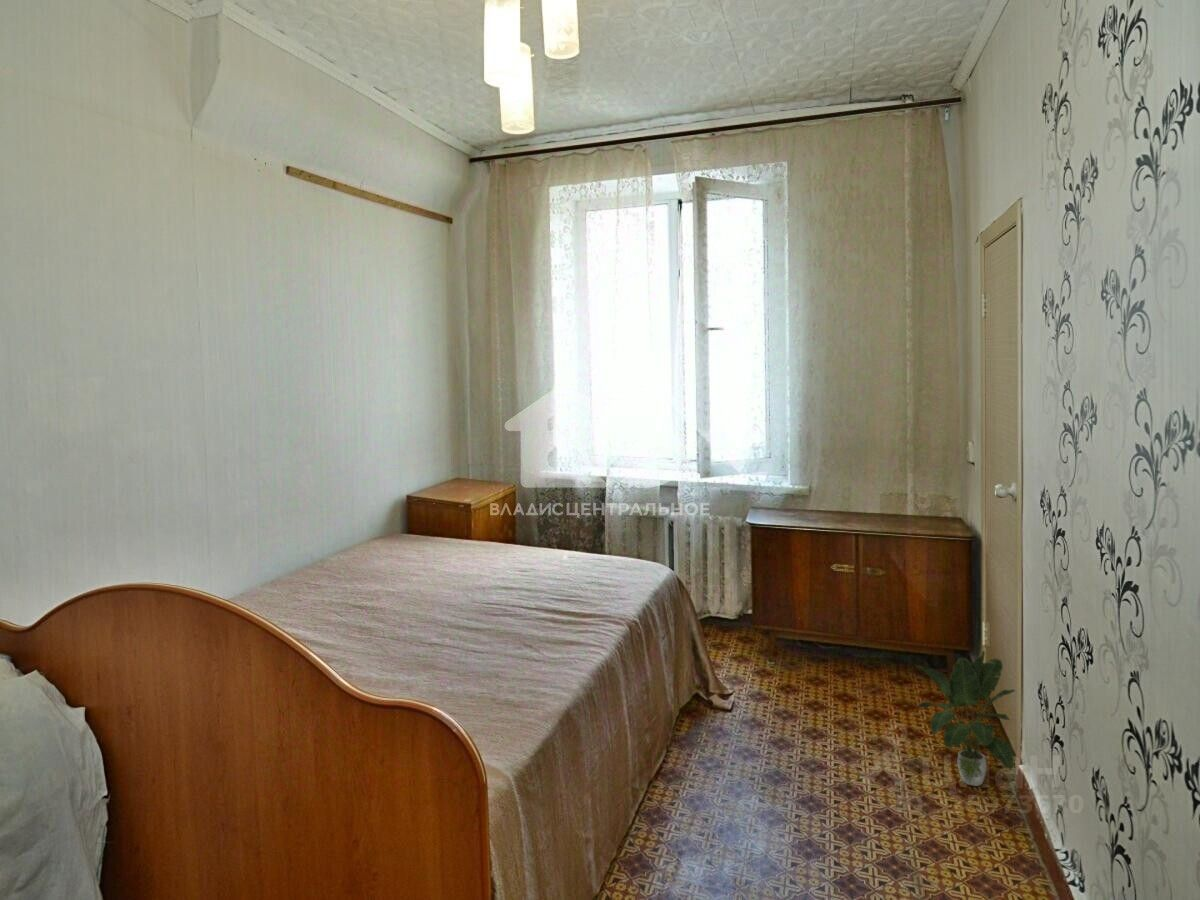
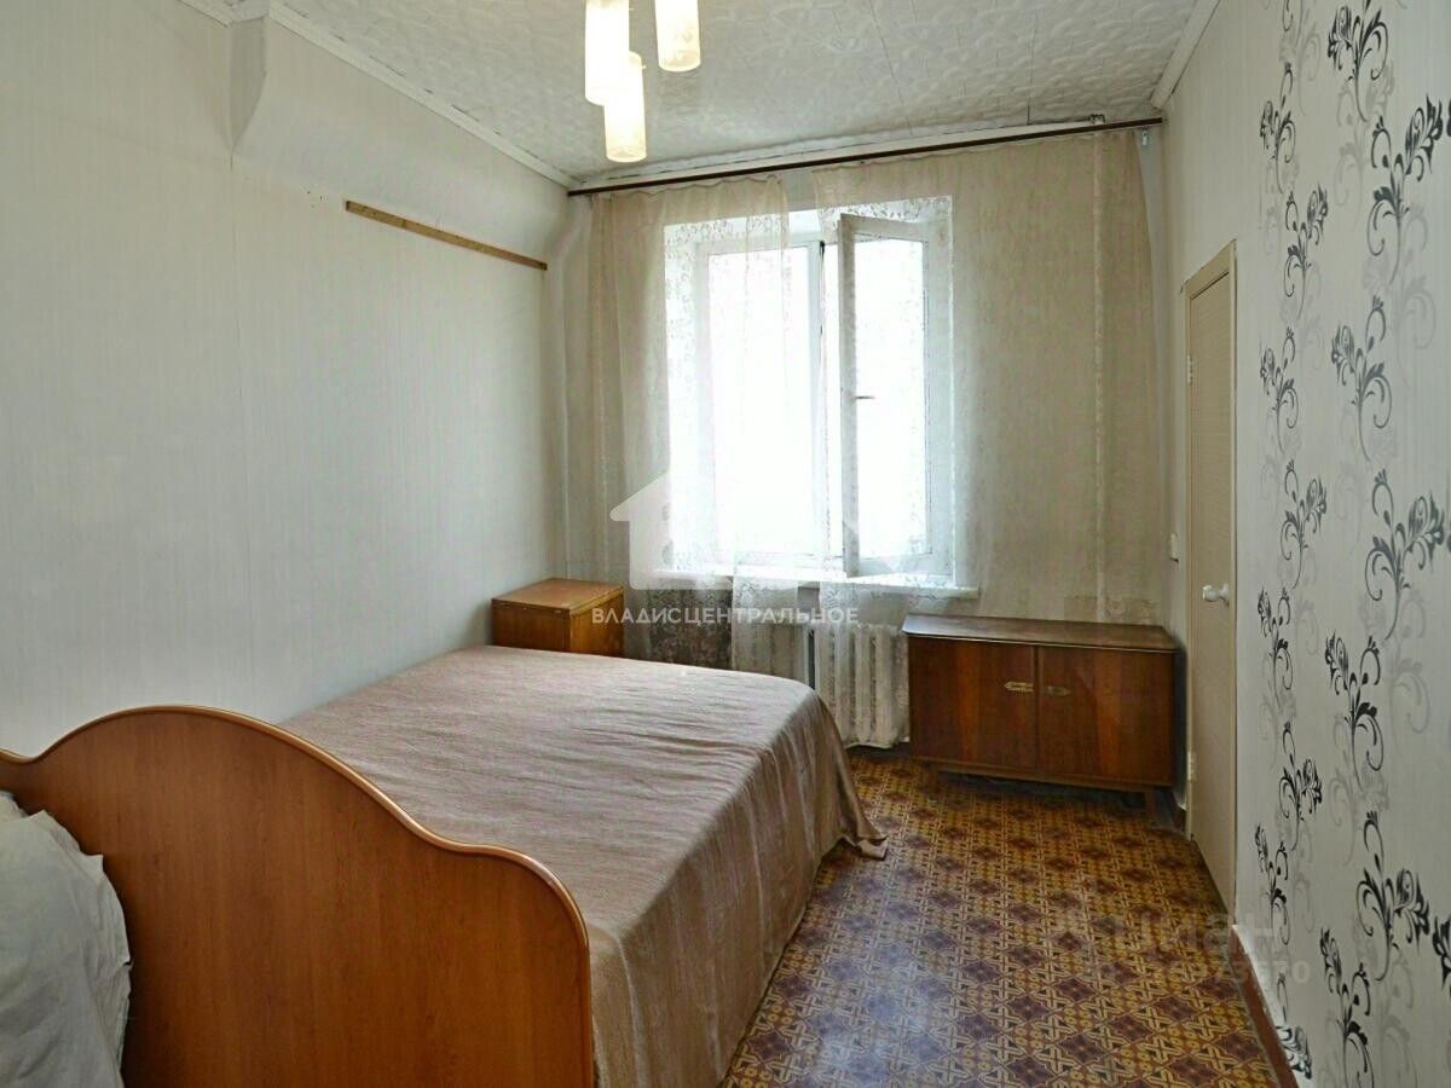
- potted plant (962, 716)
